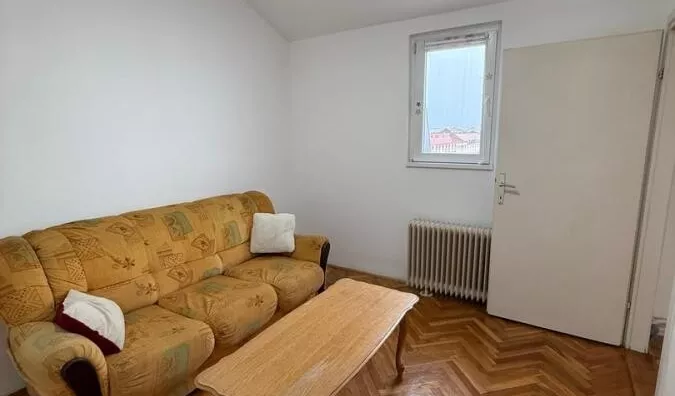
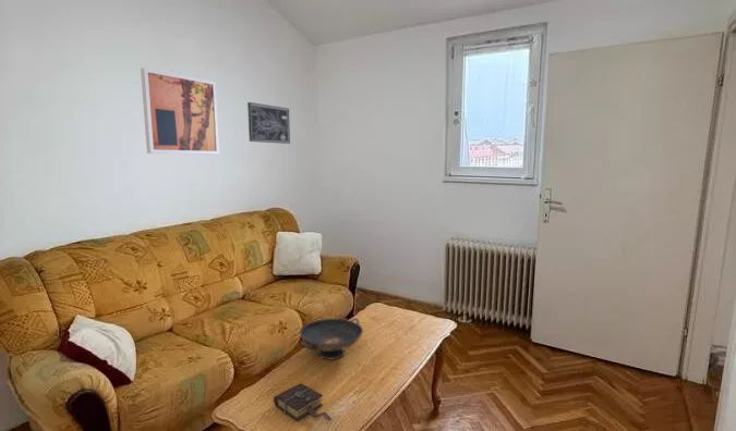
+ decorative bowl (331, 341)
+ wall art (269, 124)
+ book (307, 405)
+ wall art (183, 114)
